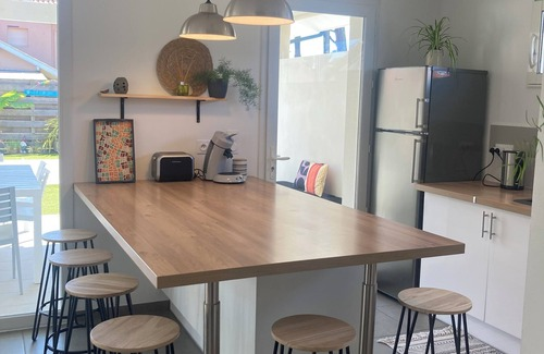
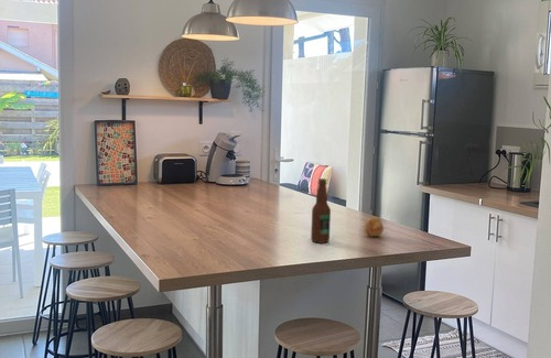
+ bottle (321, 209)
+ fruit (372, 226)
